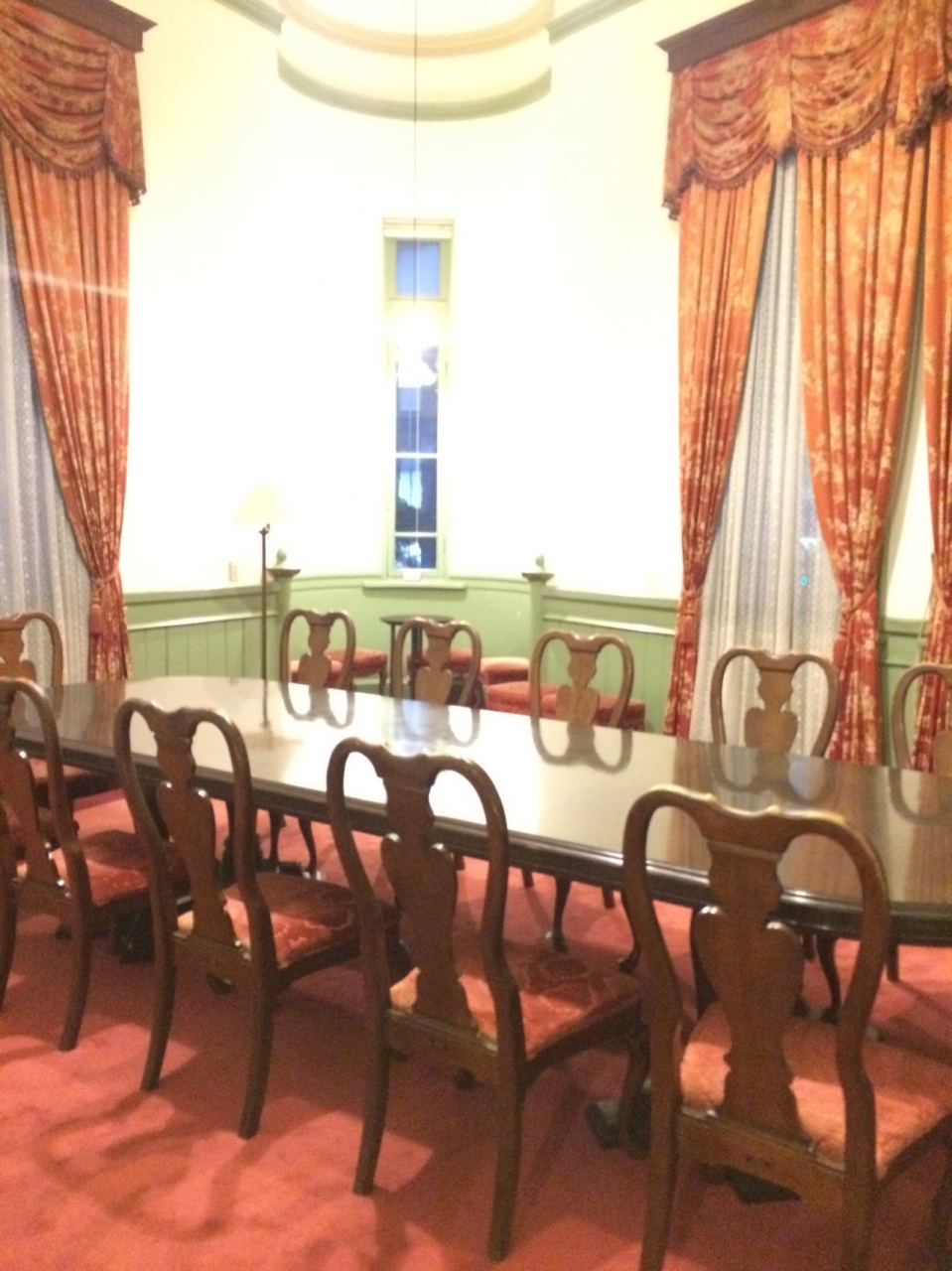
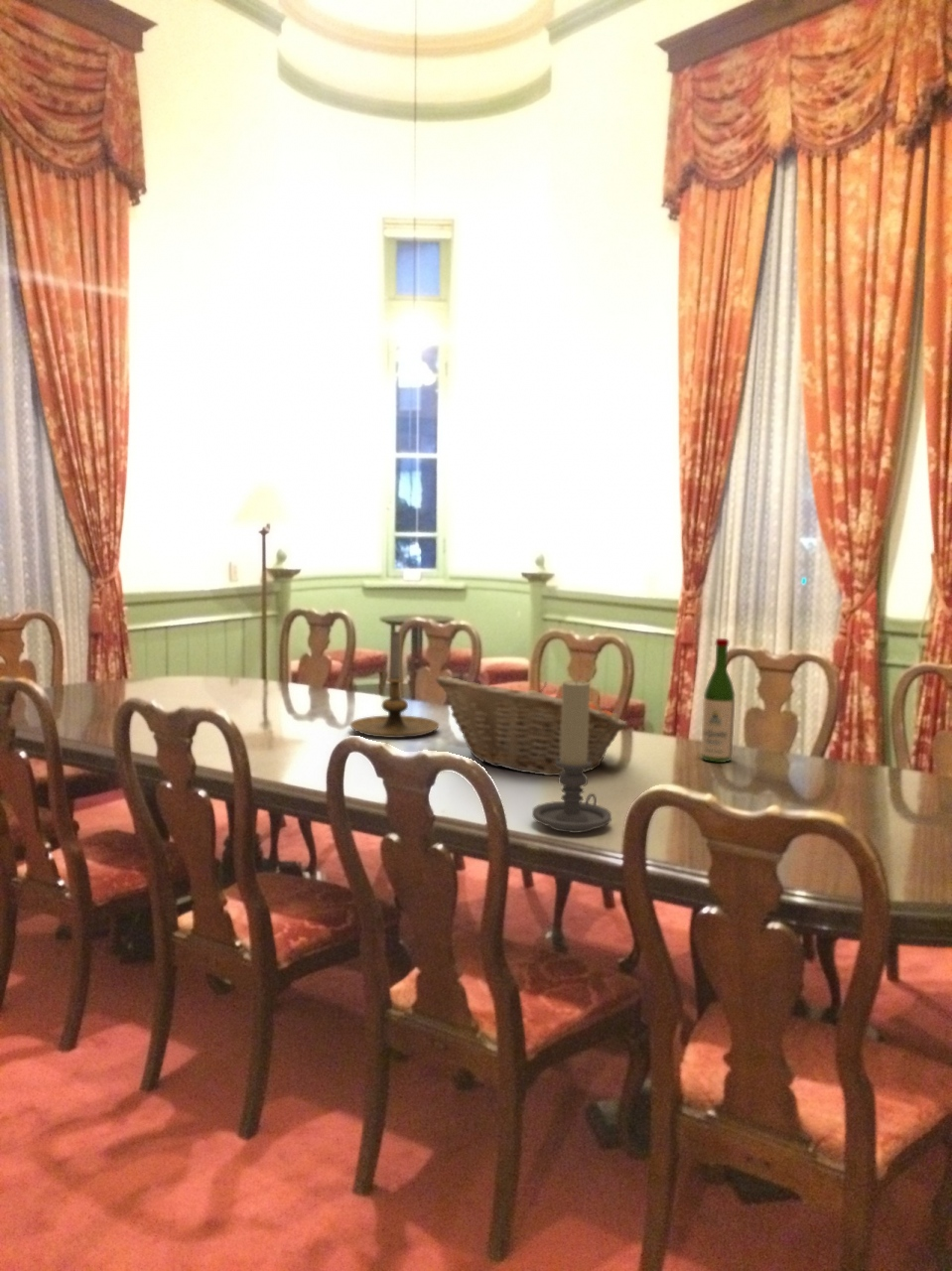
+ wine bottle (719, 699)
+ candle holder (578, 751)
+ candle holder (395, 680)
+ fruit basket (528, 717)
